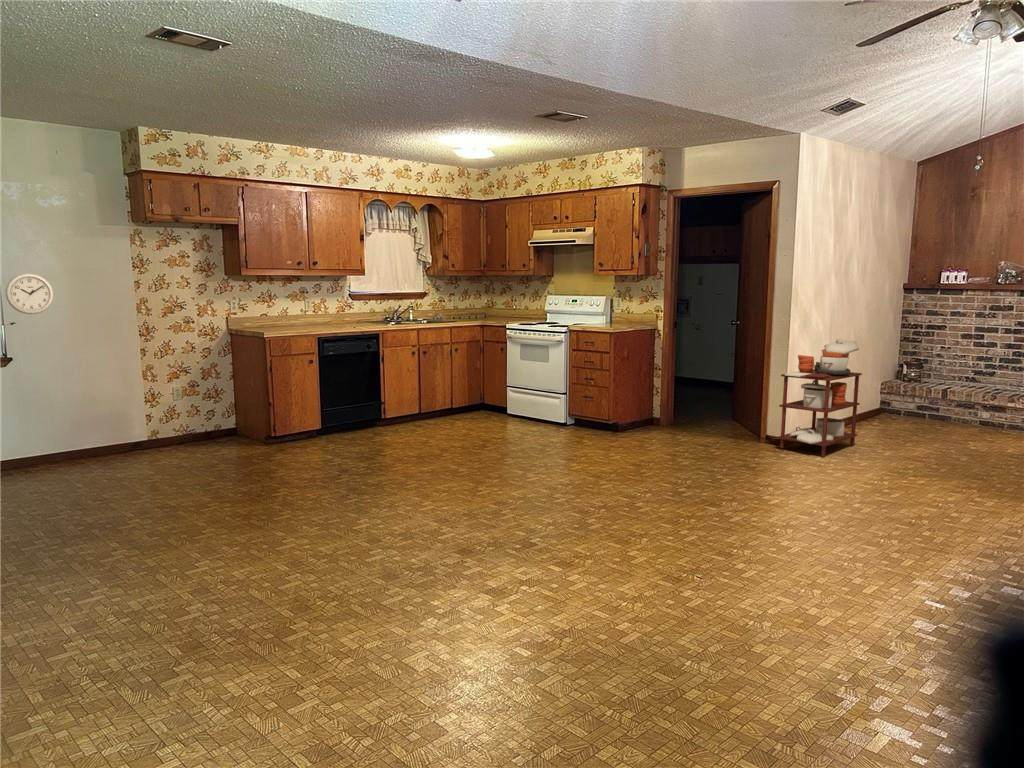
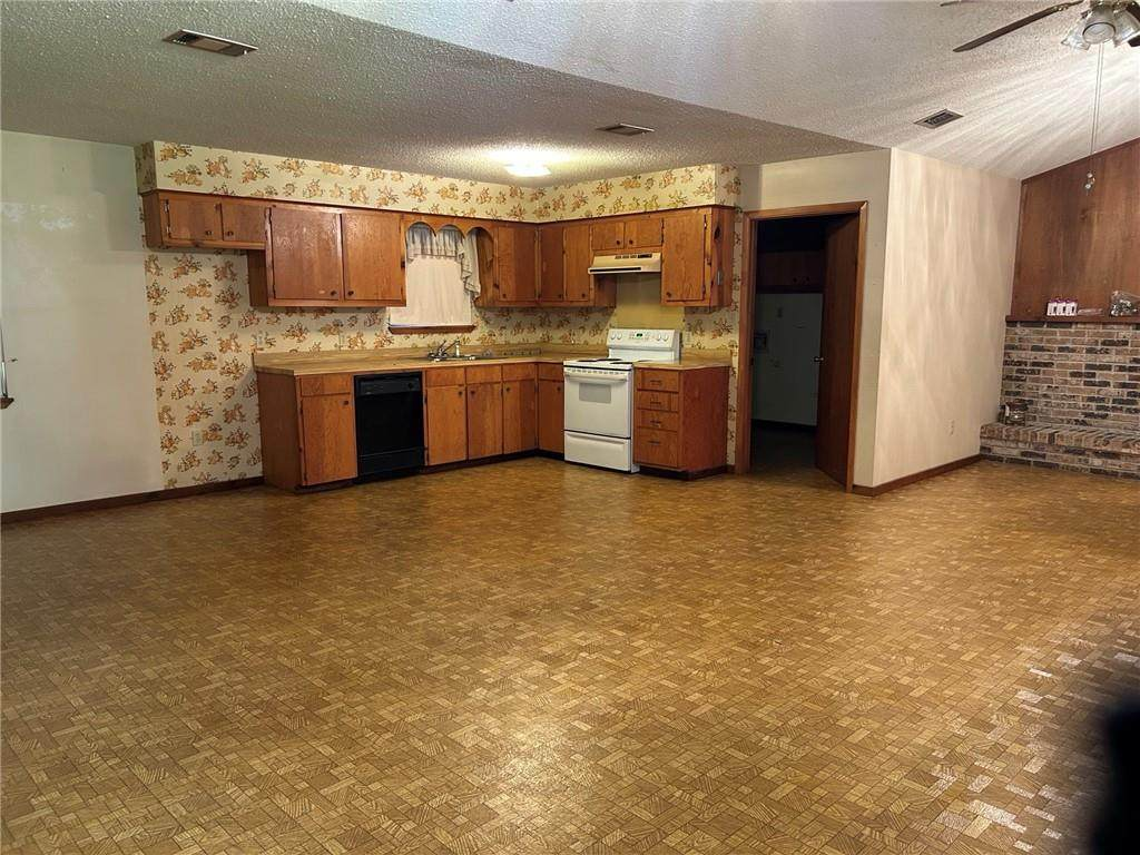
- shelving unit (826, 393)
- wall clock (30, 293)
